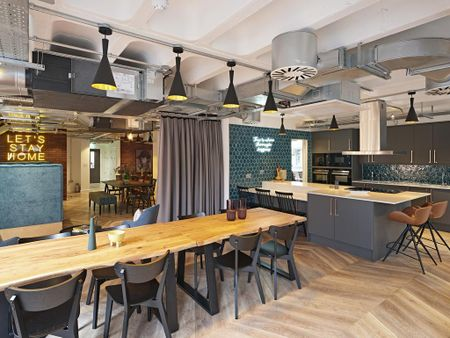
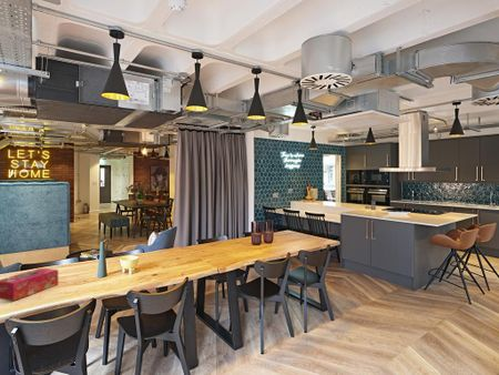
+ tissue box (28, 283)
